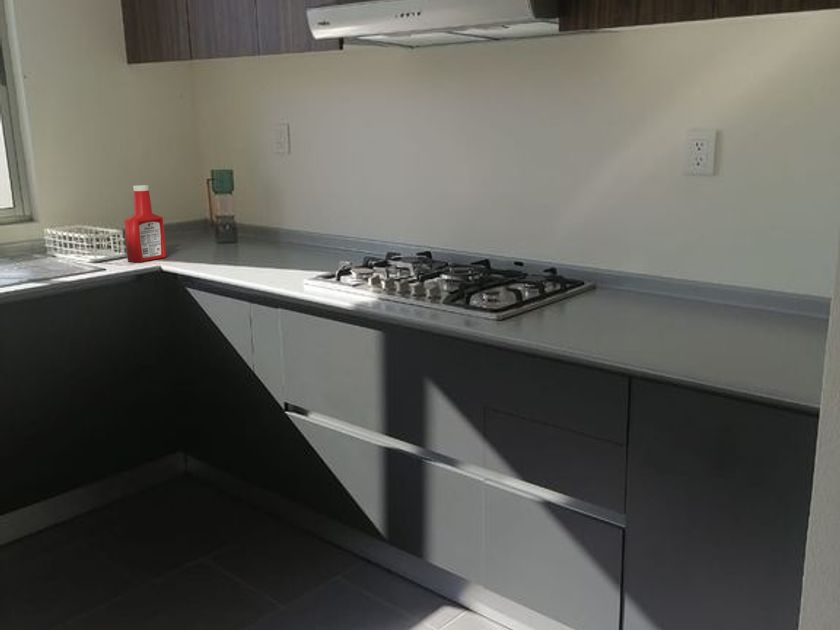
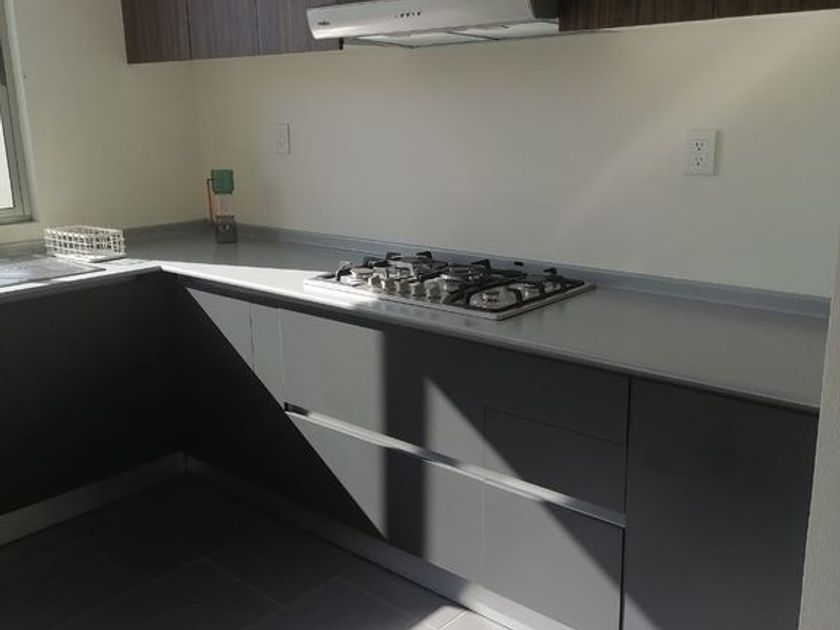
- soap bottle (144, 222)
